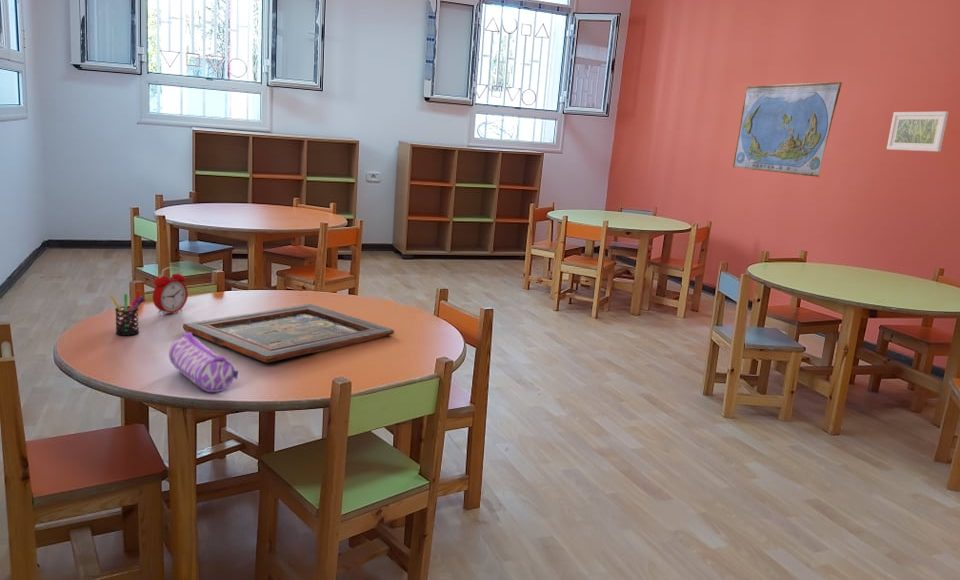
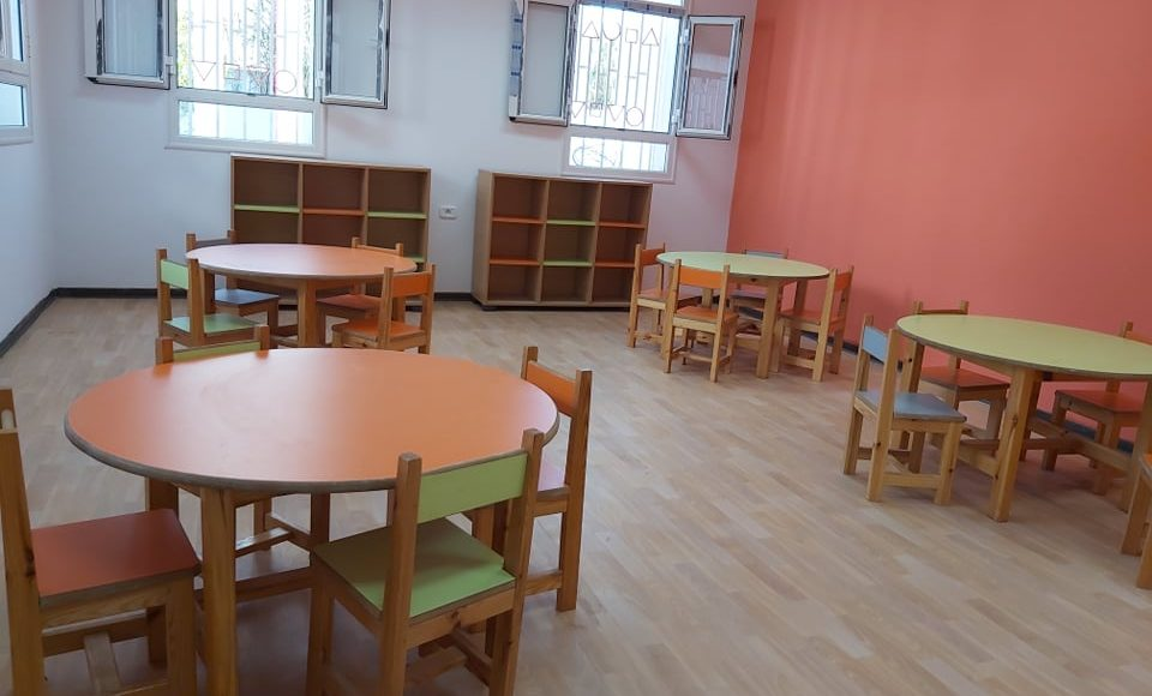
- pen holder (128, 311)
- alarm clock (170, 290)
- religious icon (291, 329)
- pencil case (200, 362)
- world map (781, 128)
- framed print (916, 131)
